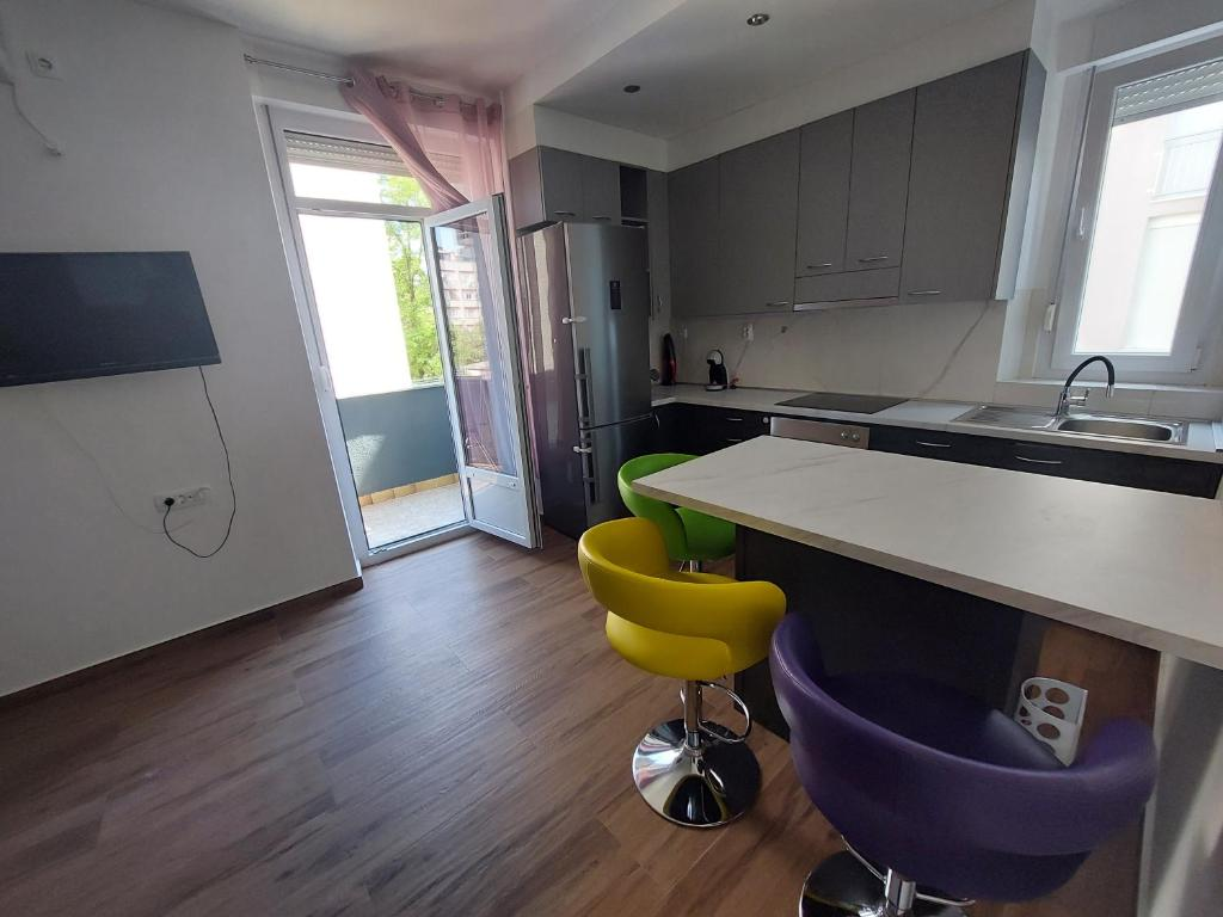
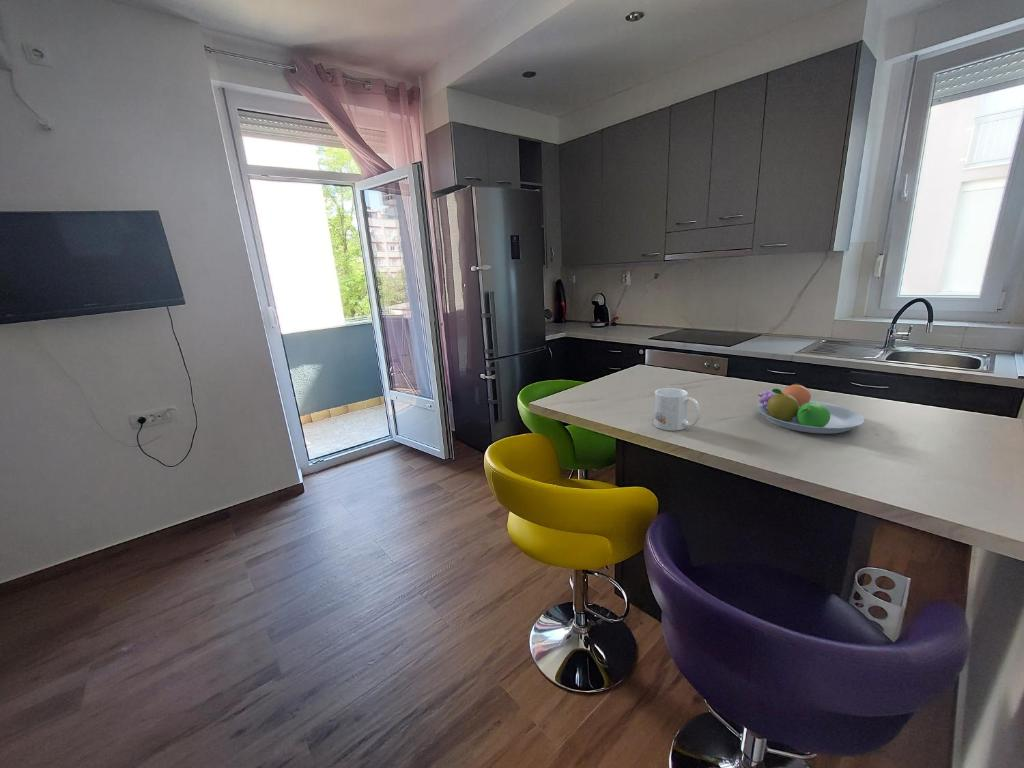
+ fruit bowl (806, 405)
+ mug (677, 410)
